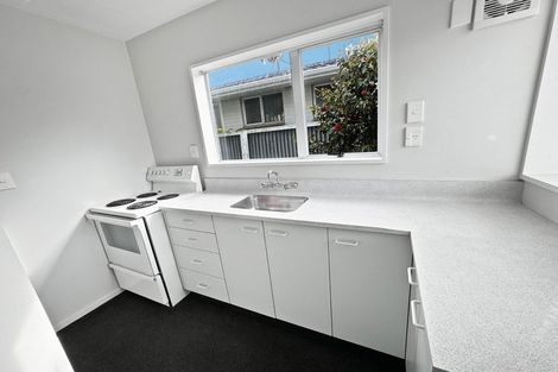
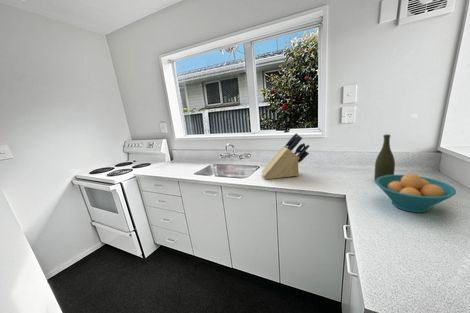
+ fruit bowl (411, 190)
+ knife block (284, 155)
+ bottle (385, 158)
